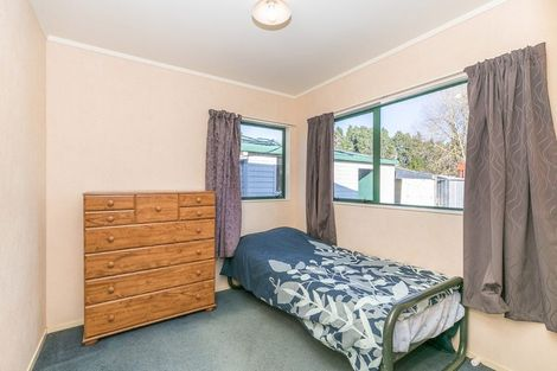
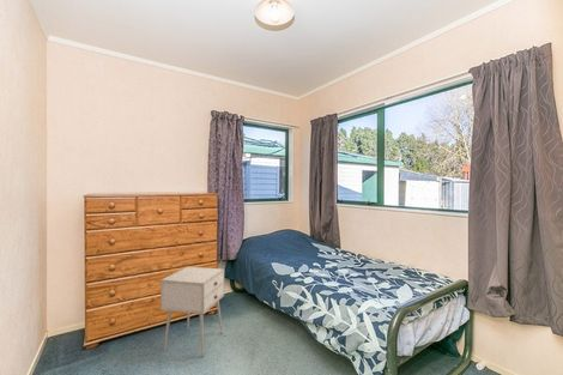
+ nightstand (195, 308)
